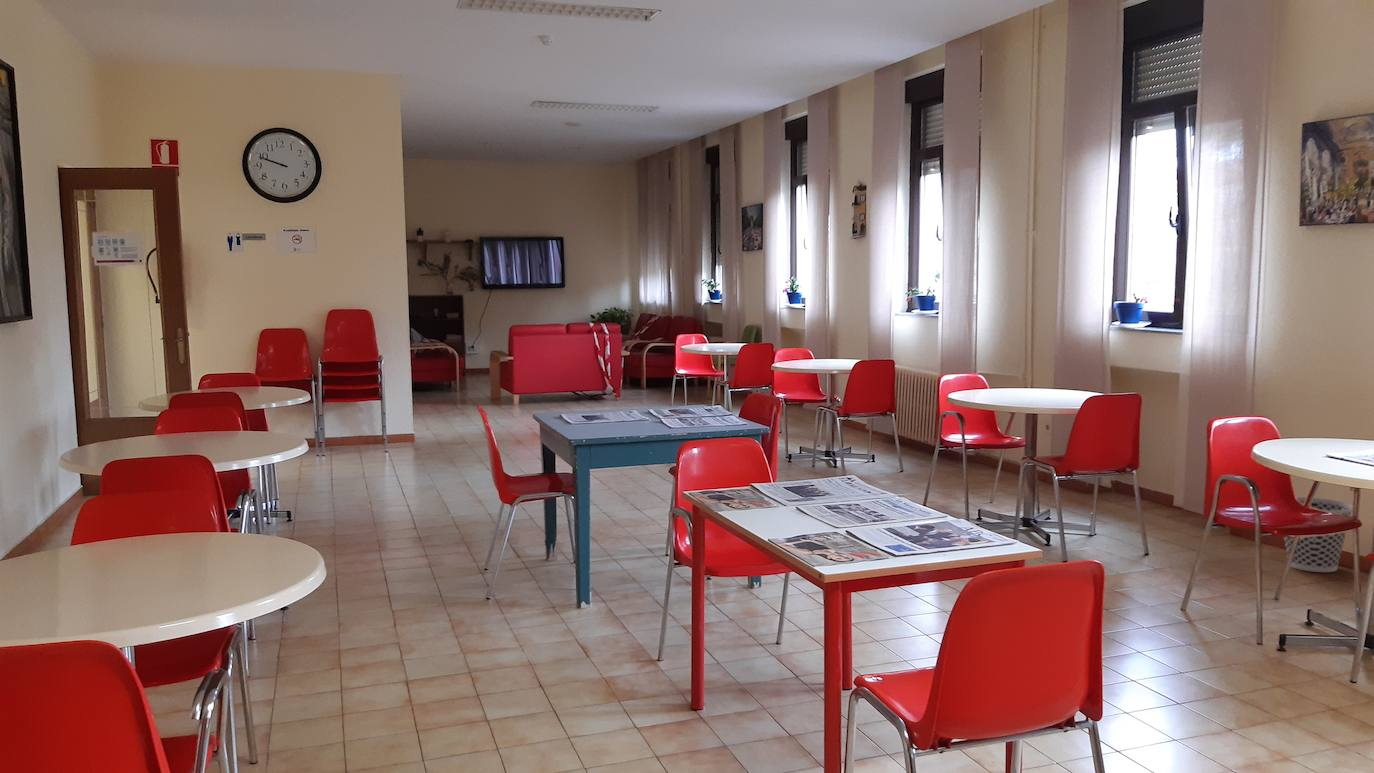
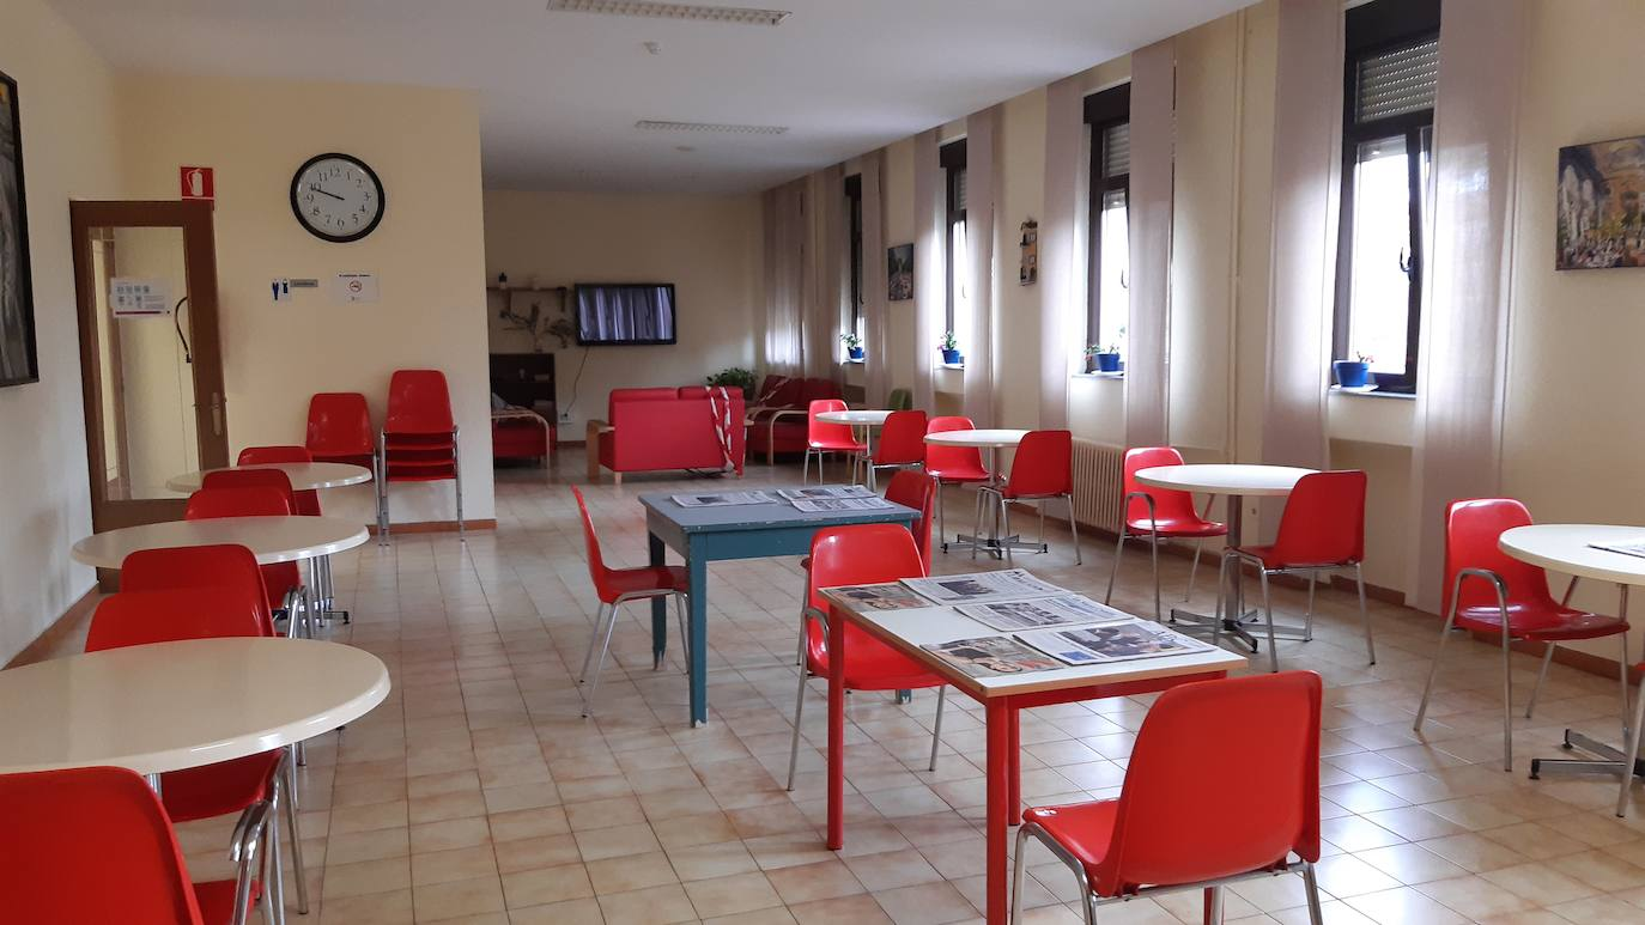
- wastebasket (1315, 536)
